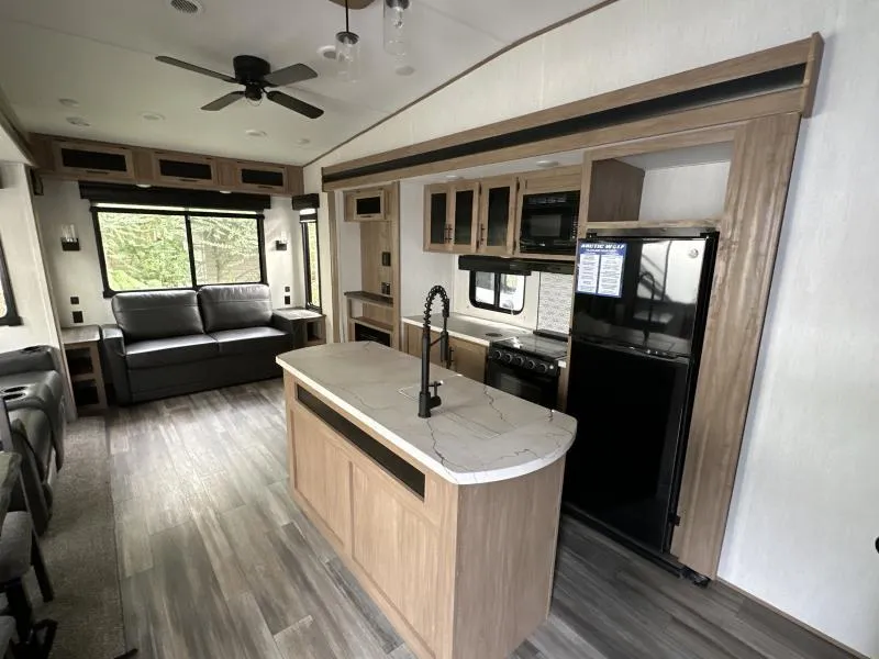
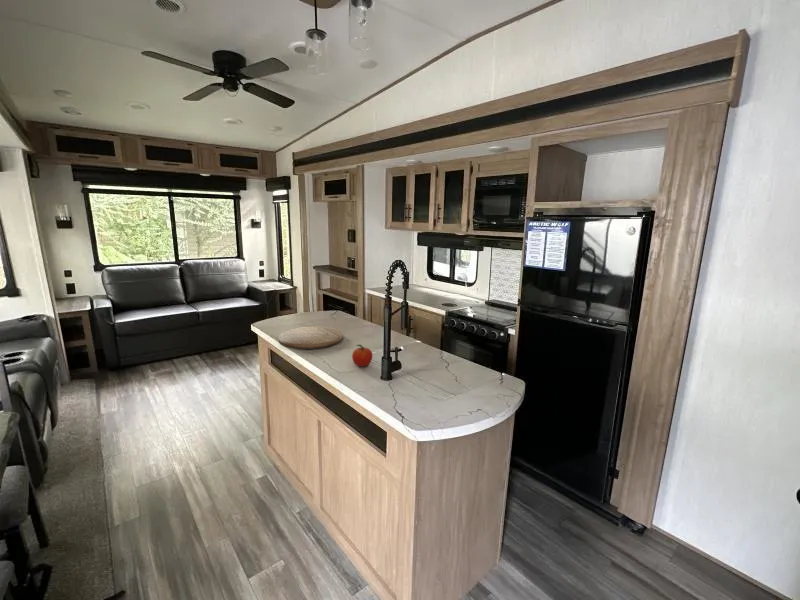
+ fruit (362, 355)
+ cutting board (311, 336)
